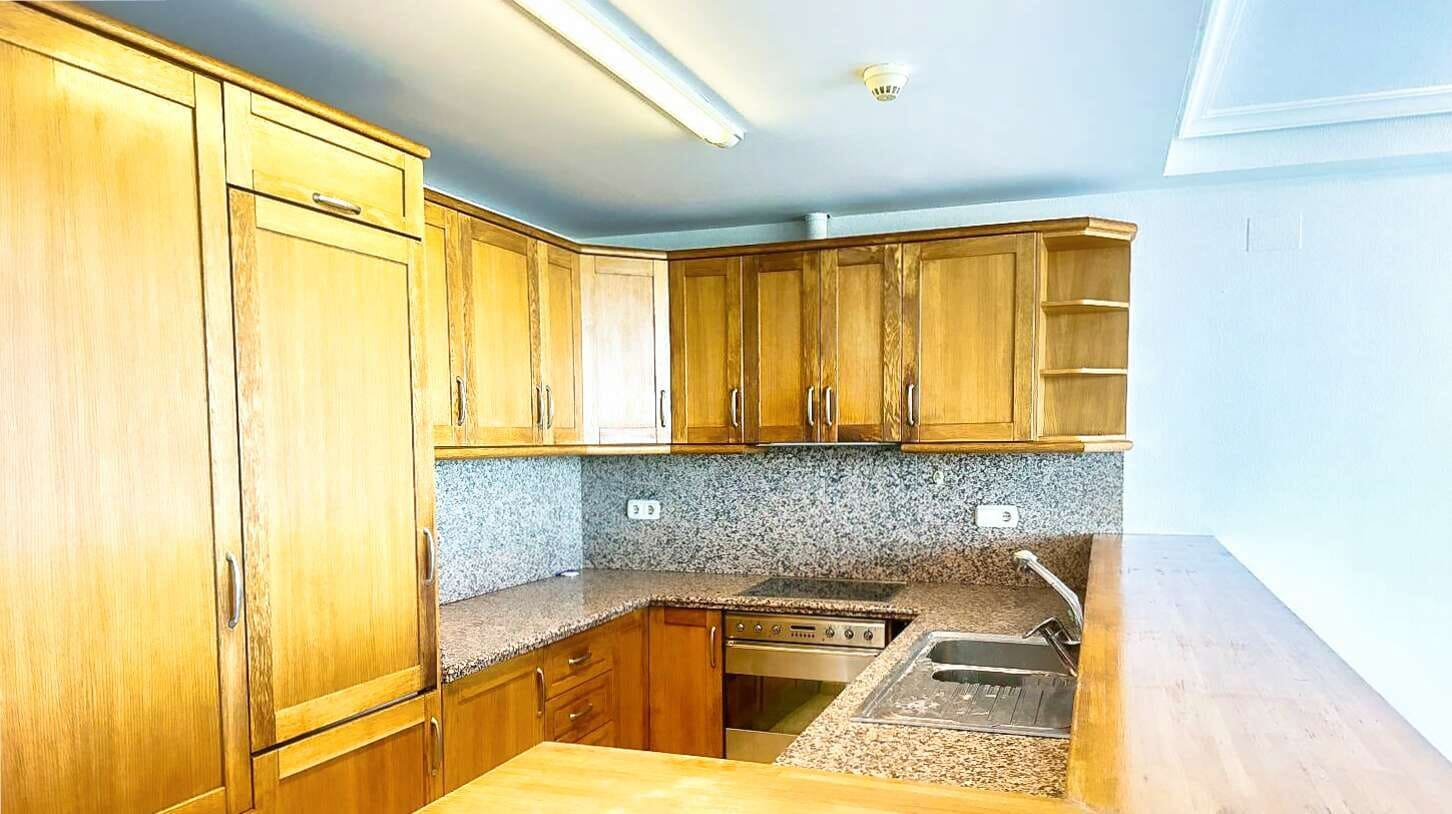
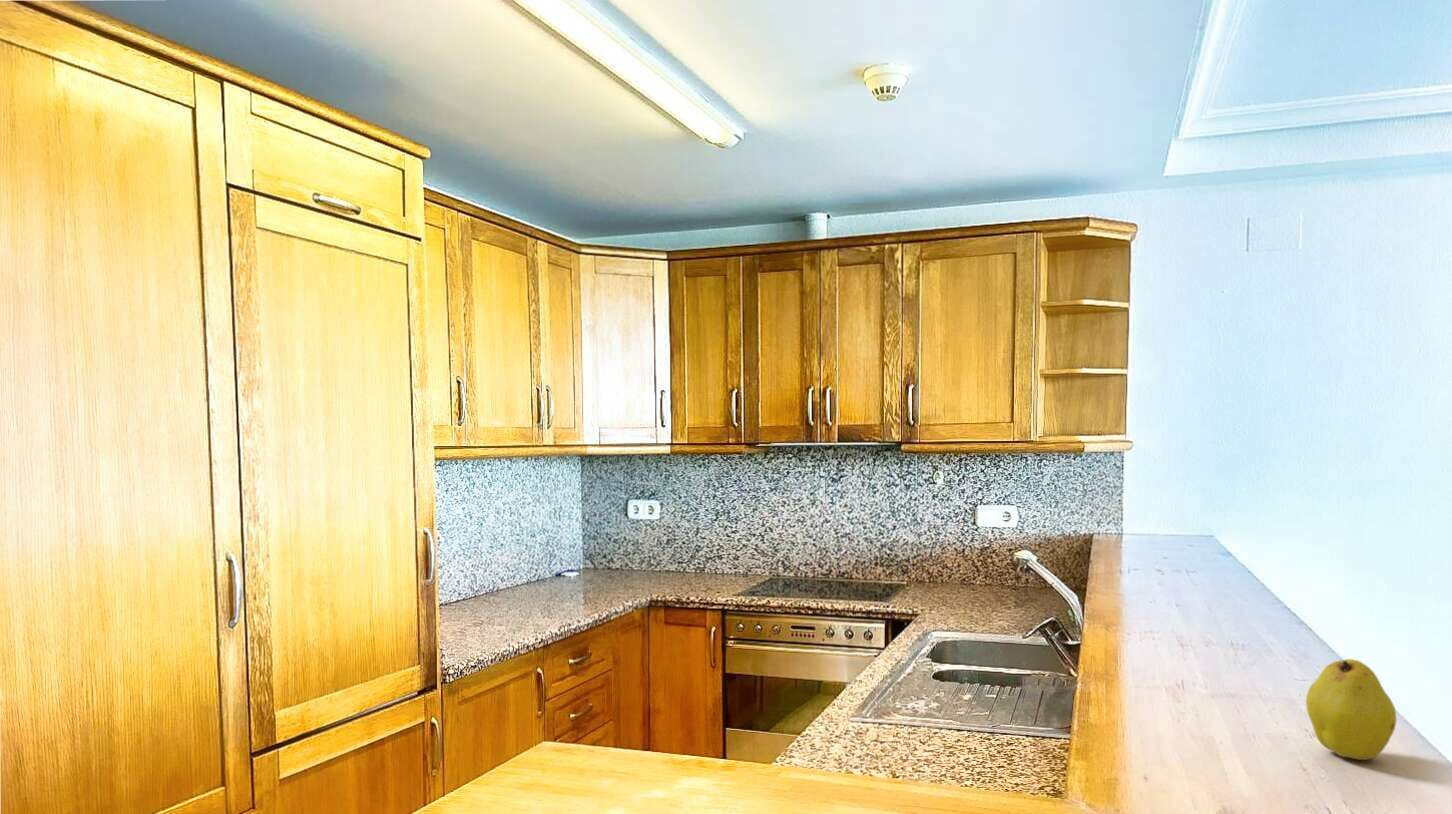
+ fruit (1350, 706)
